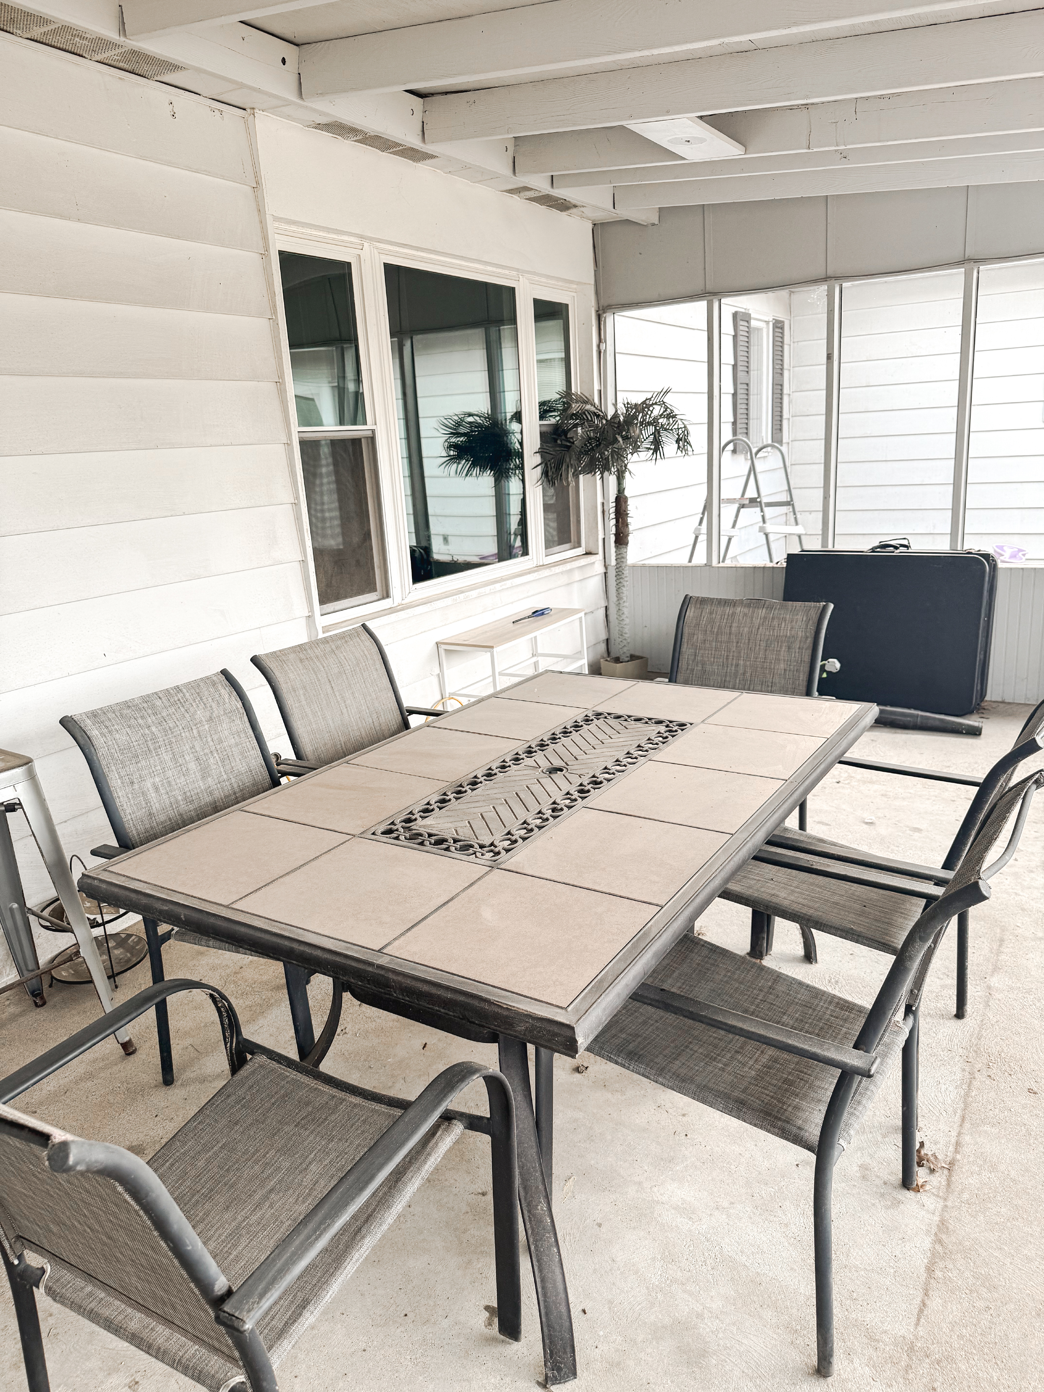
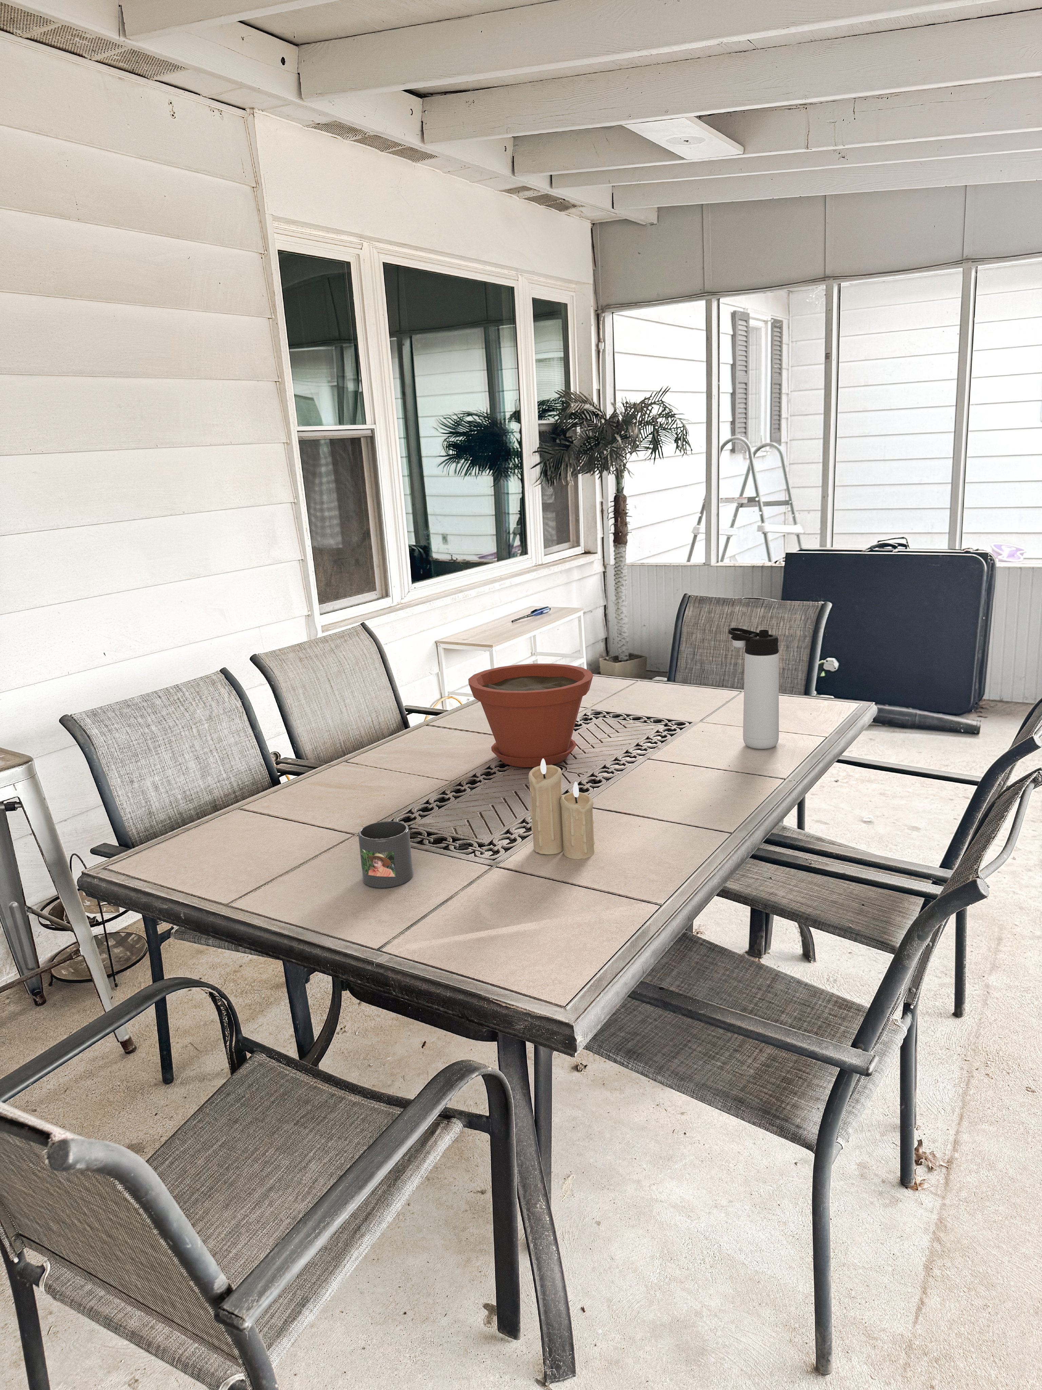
+ candle (561, 807)
+ plant pot (532, 717)
+ mug (390, 850)
+ thermos bottle (753, 687)
